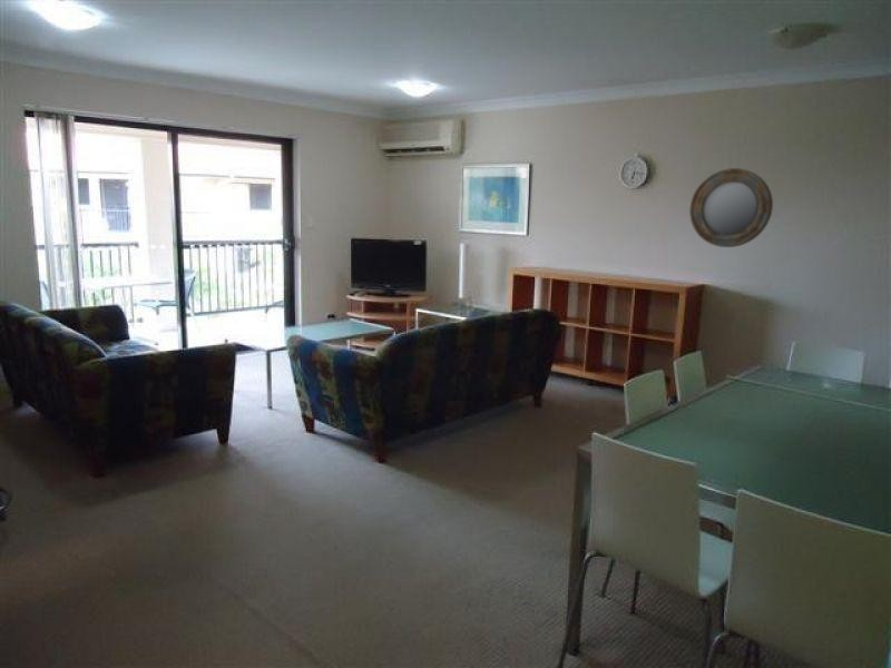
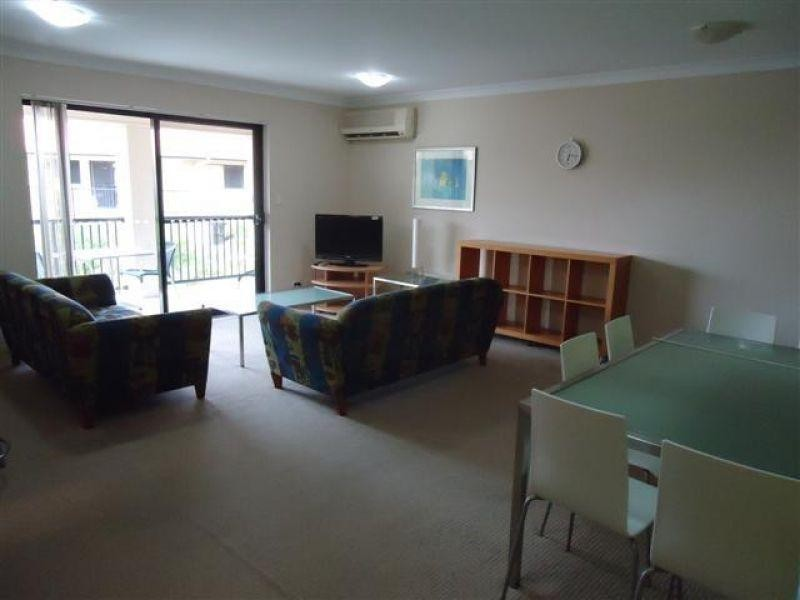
- home mirror (730, 208)
